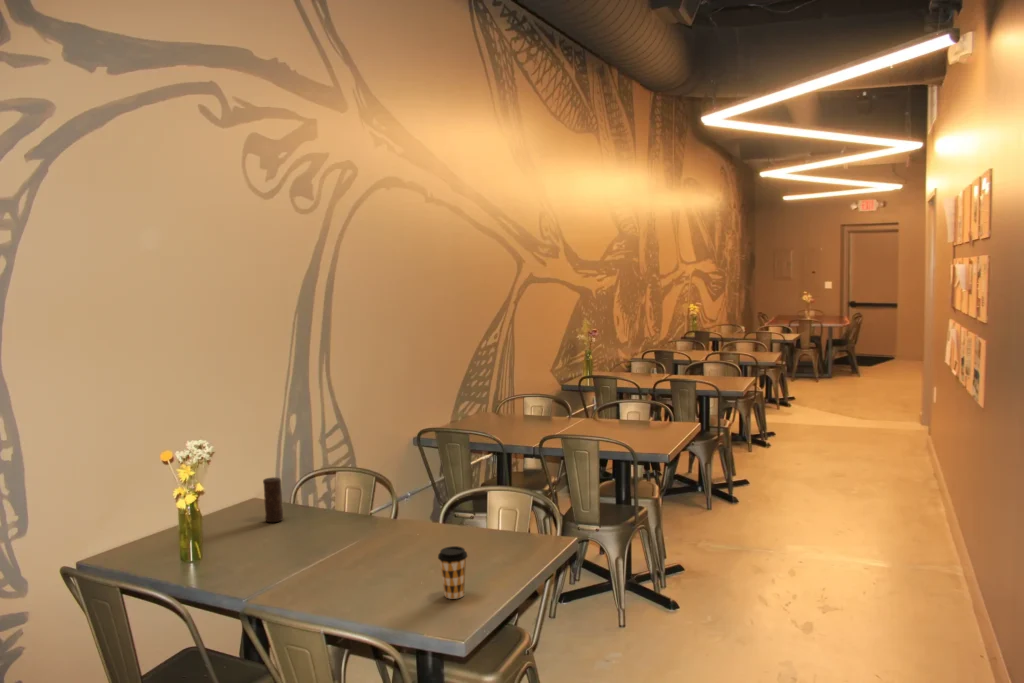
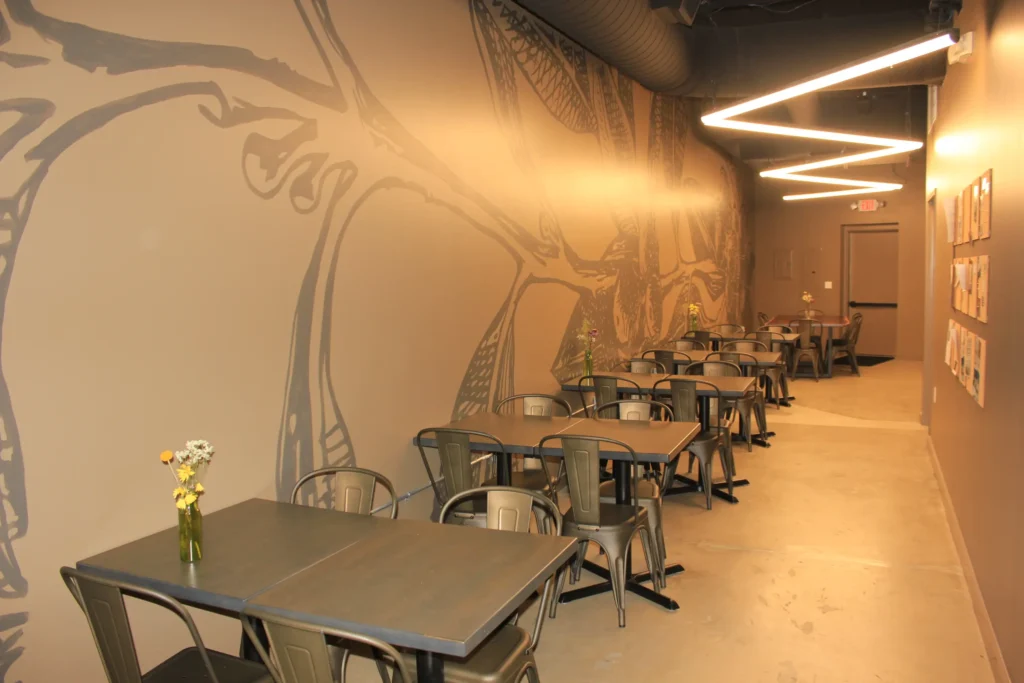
- candle (273, 499)
- coffee cup (453, 572)
